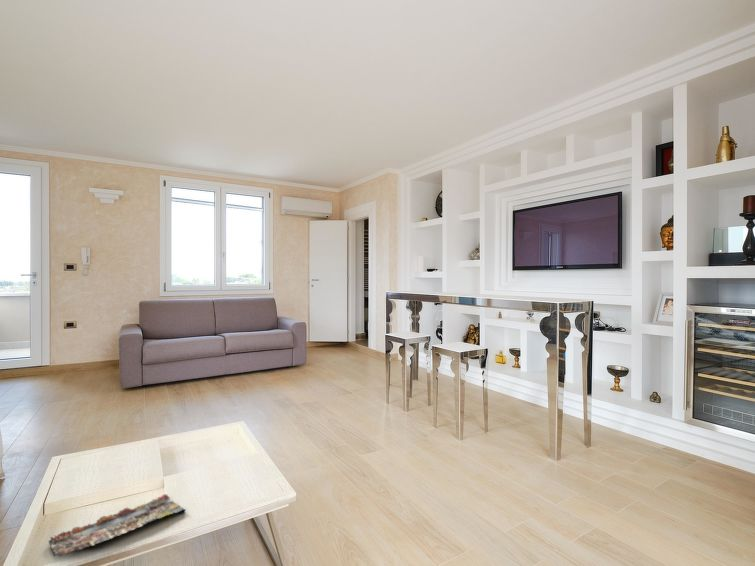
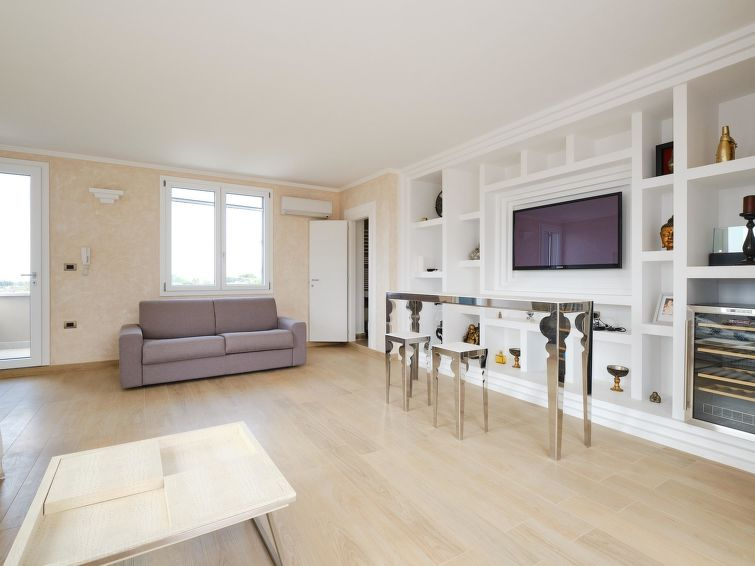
- magazine (120, 521)
